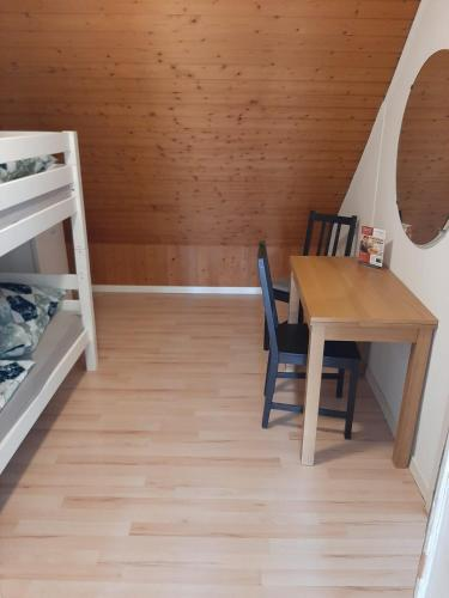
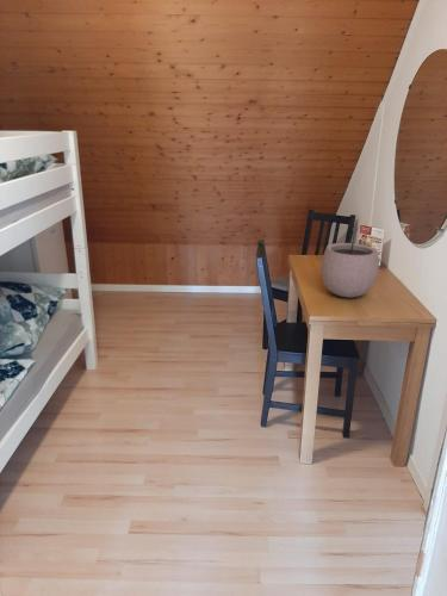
+ plant pot (349, 261)
